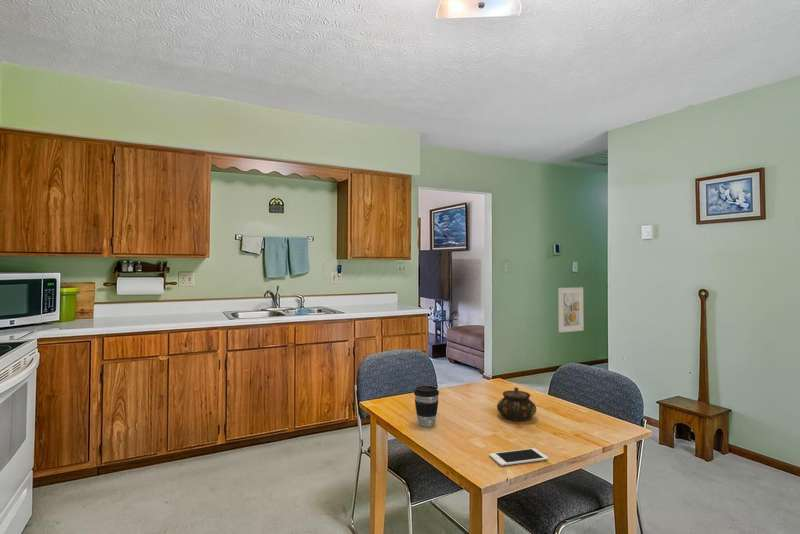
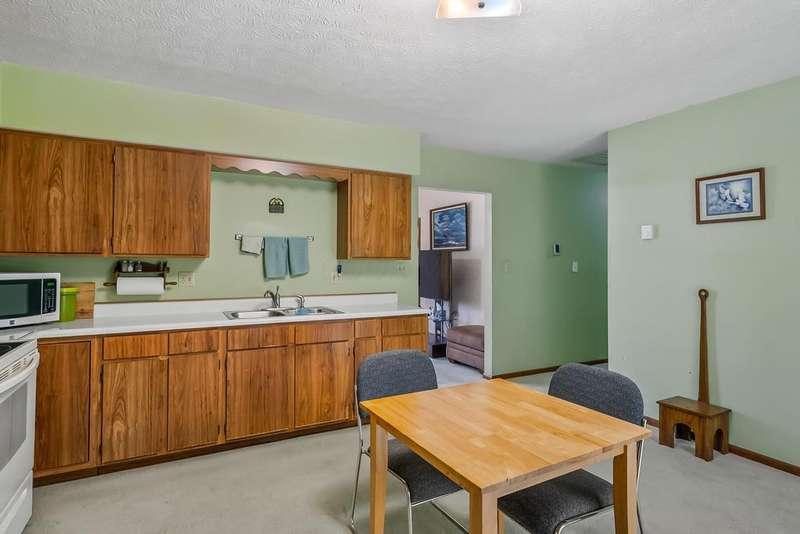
- cell phone (518, 456)
- teapot (516, 402)
- coffee cup (426, 406)
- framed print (571, 309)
